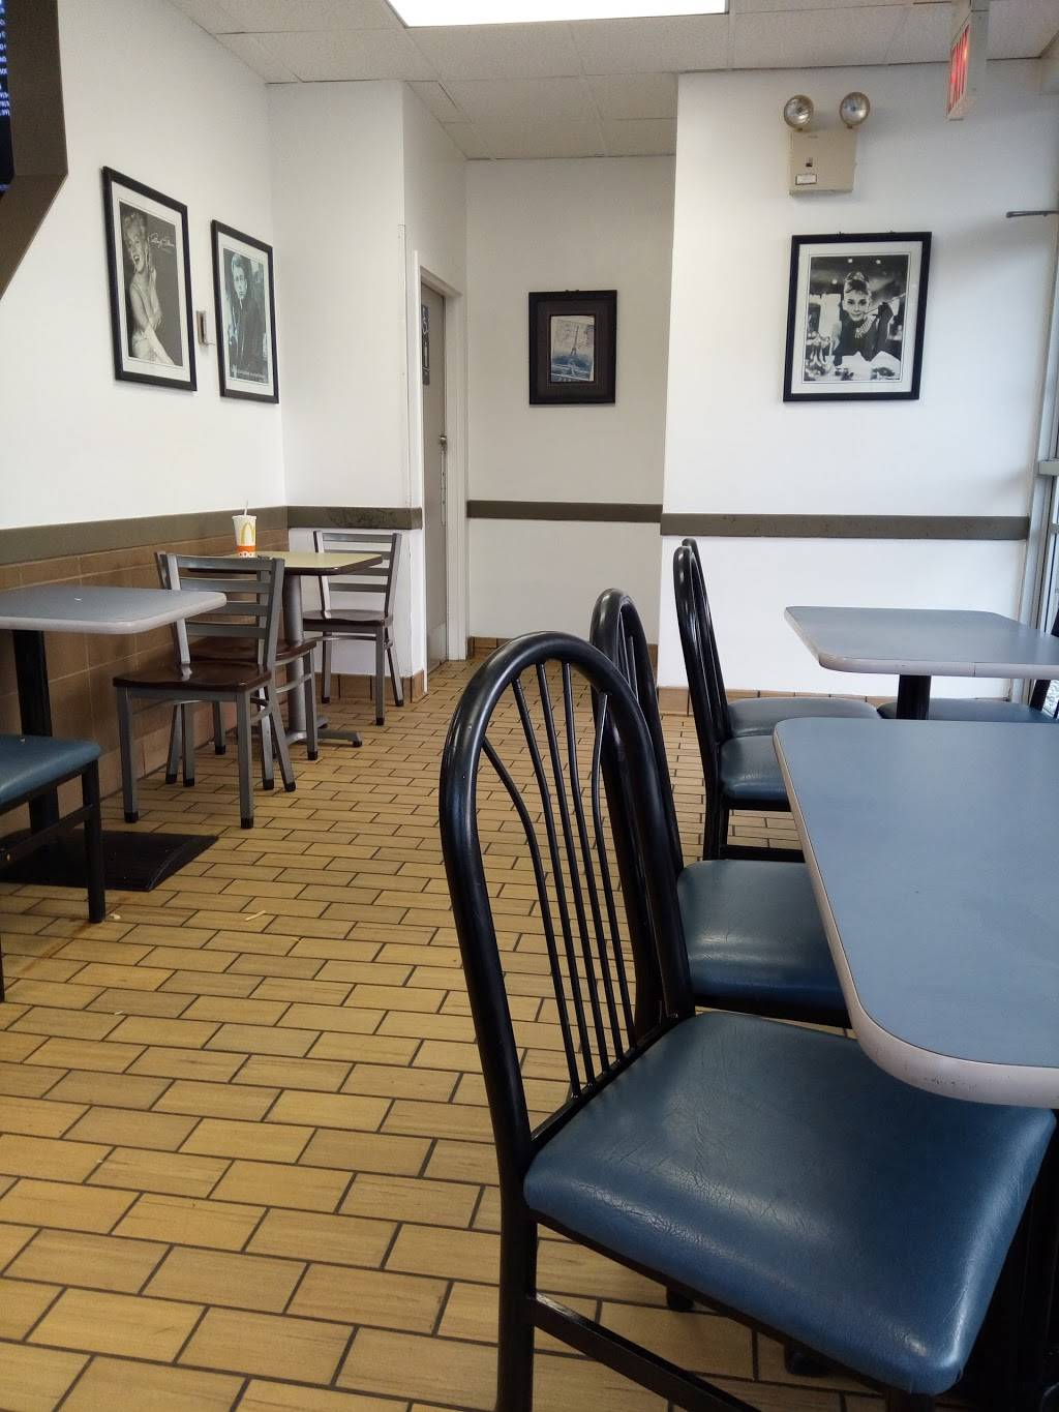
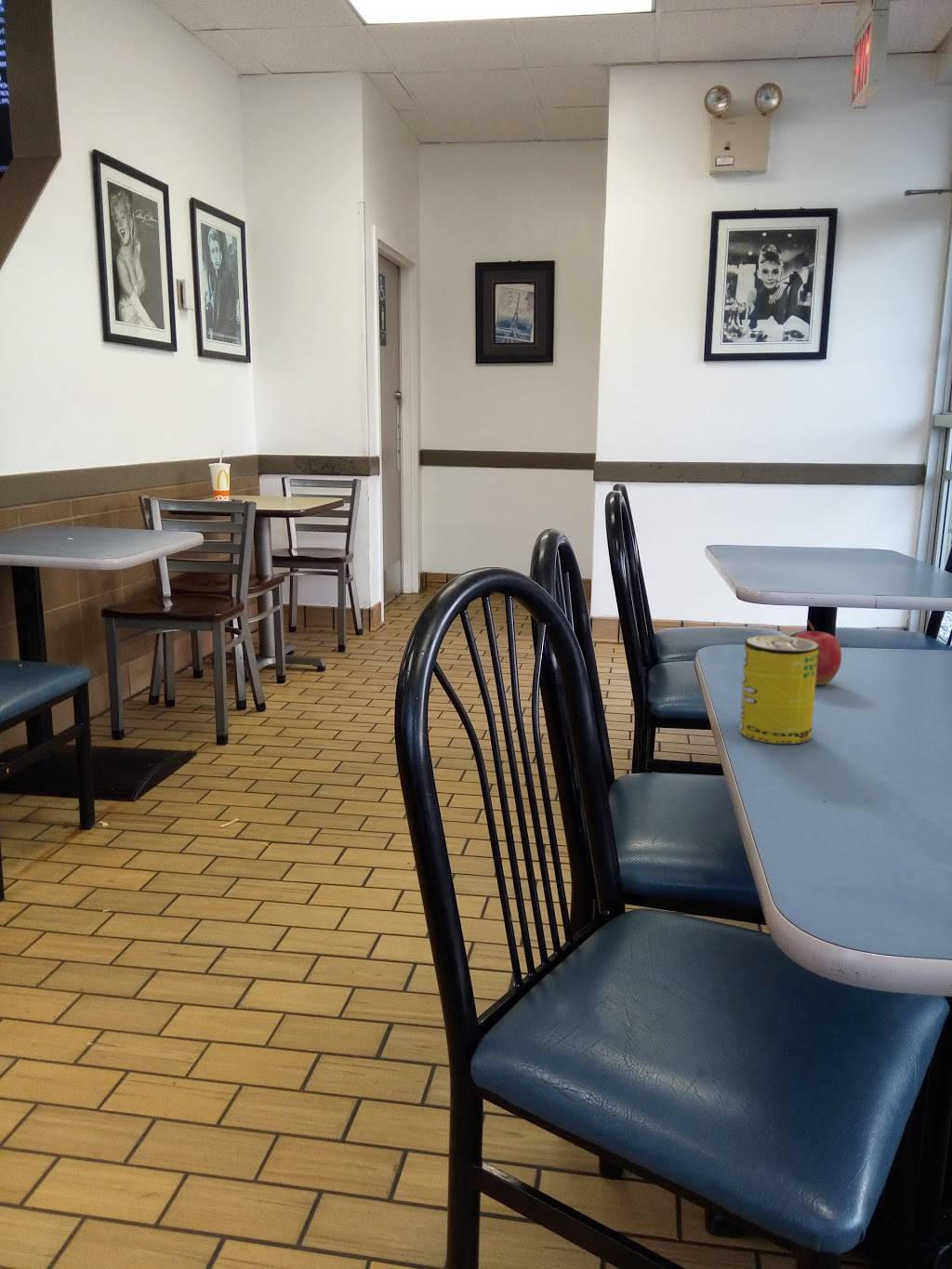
+ beverage can (777, 688)
+ apple (818, 651)
